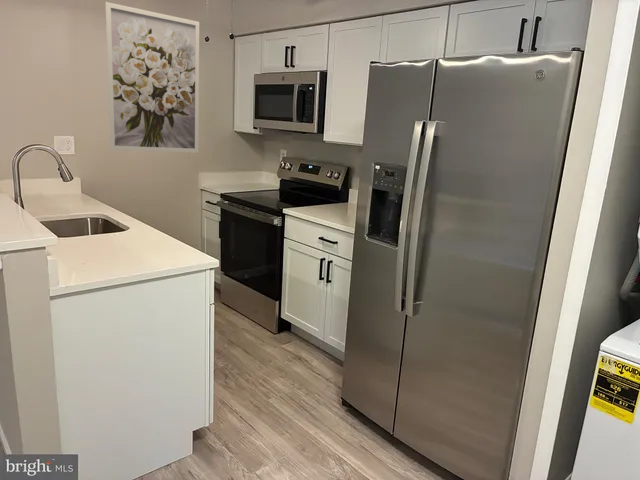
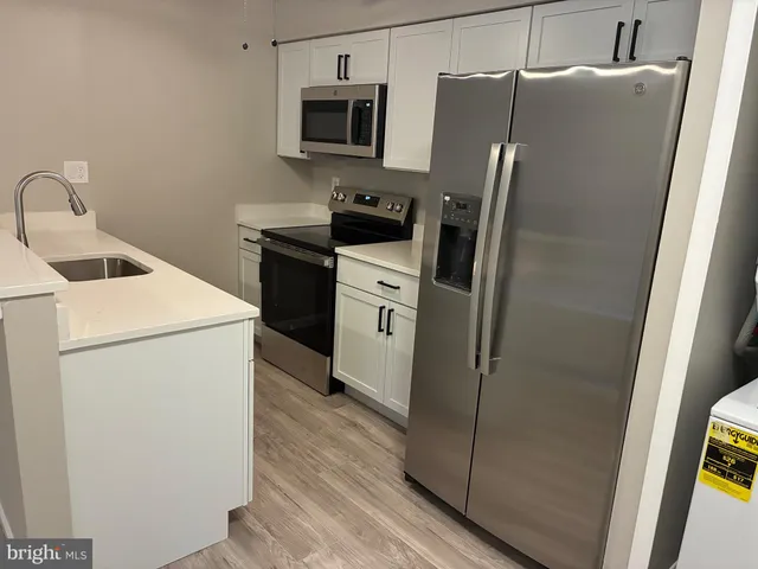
- wall art (155, 84)
